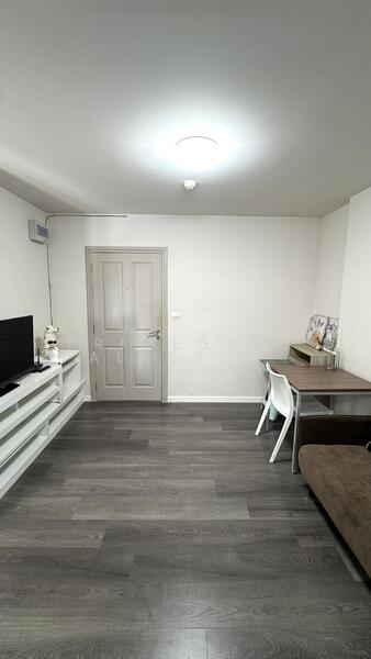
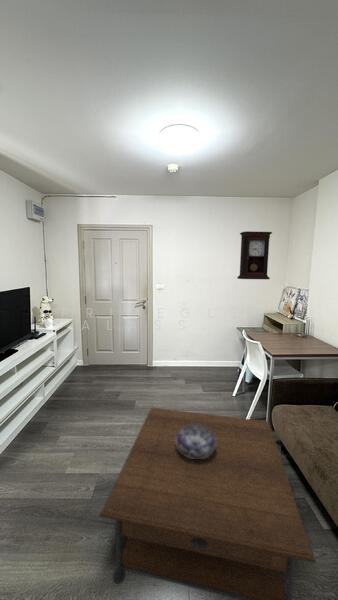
+ pendulum clock (255, 256)
+ decorative bowl (195, 441)
+ coffee table (203, 486)
